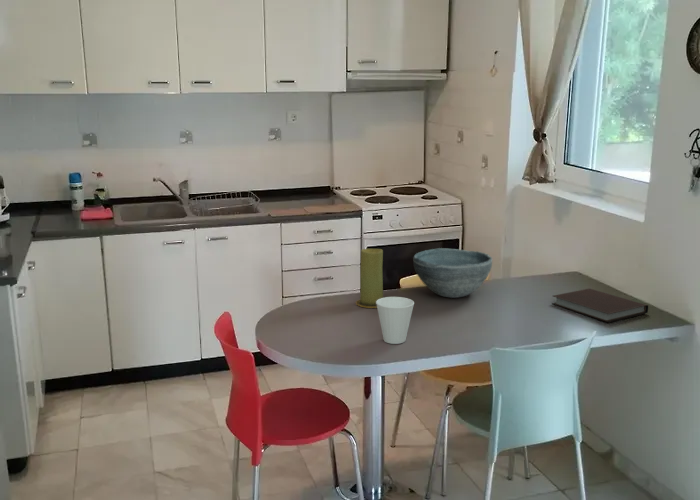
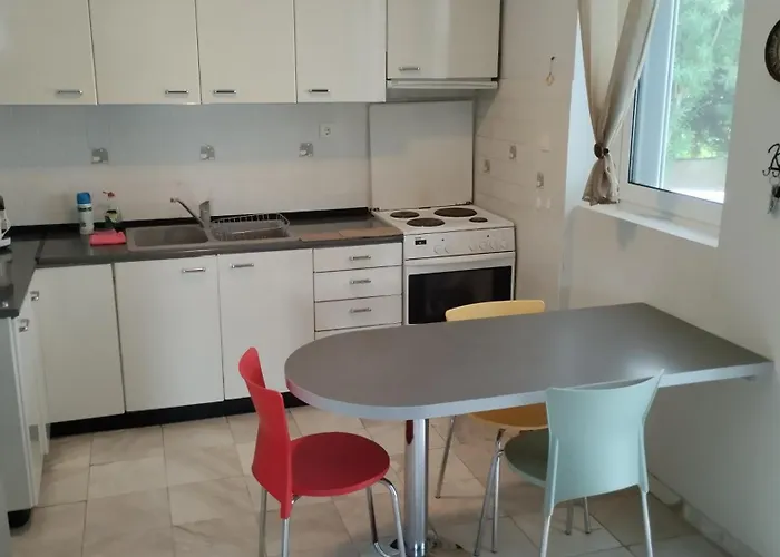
- bowl (452, 274)
- candle (371, 276)
- cup (394, 321)
- notebook (598, 304)
